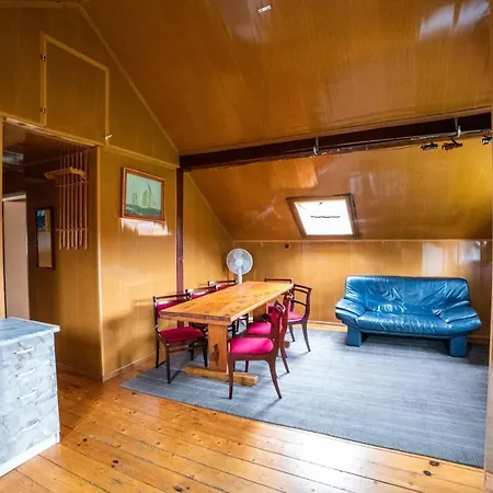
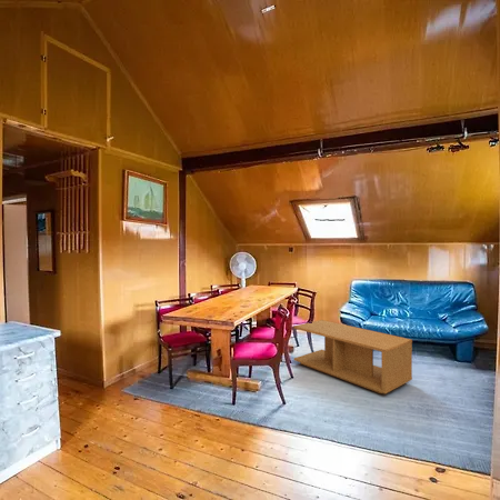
+ coffee table (348, 352)
